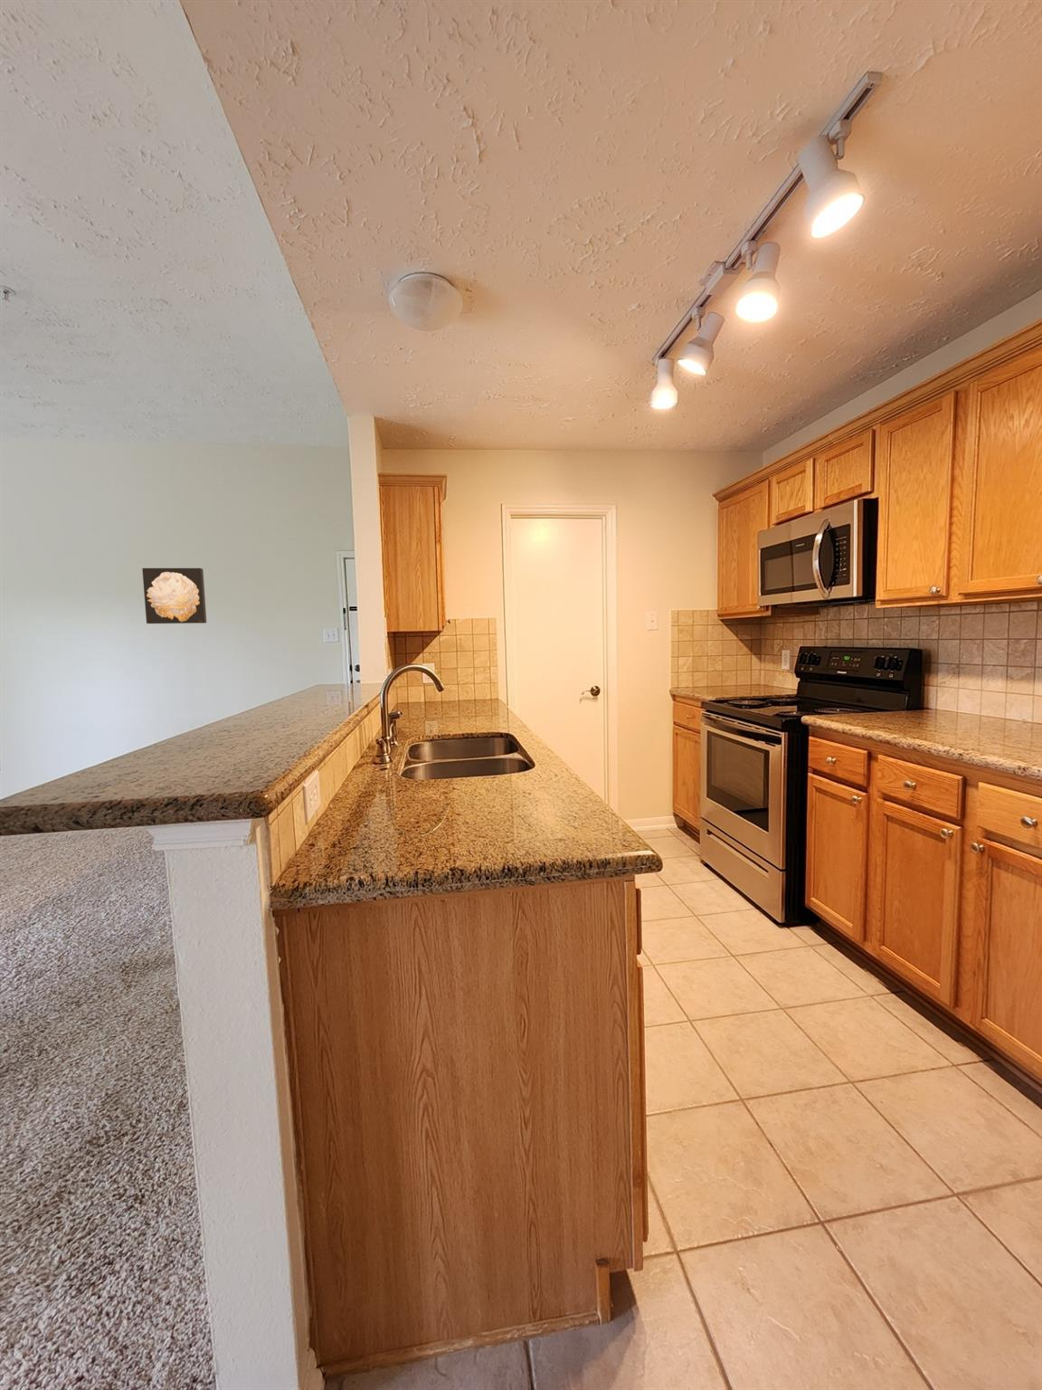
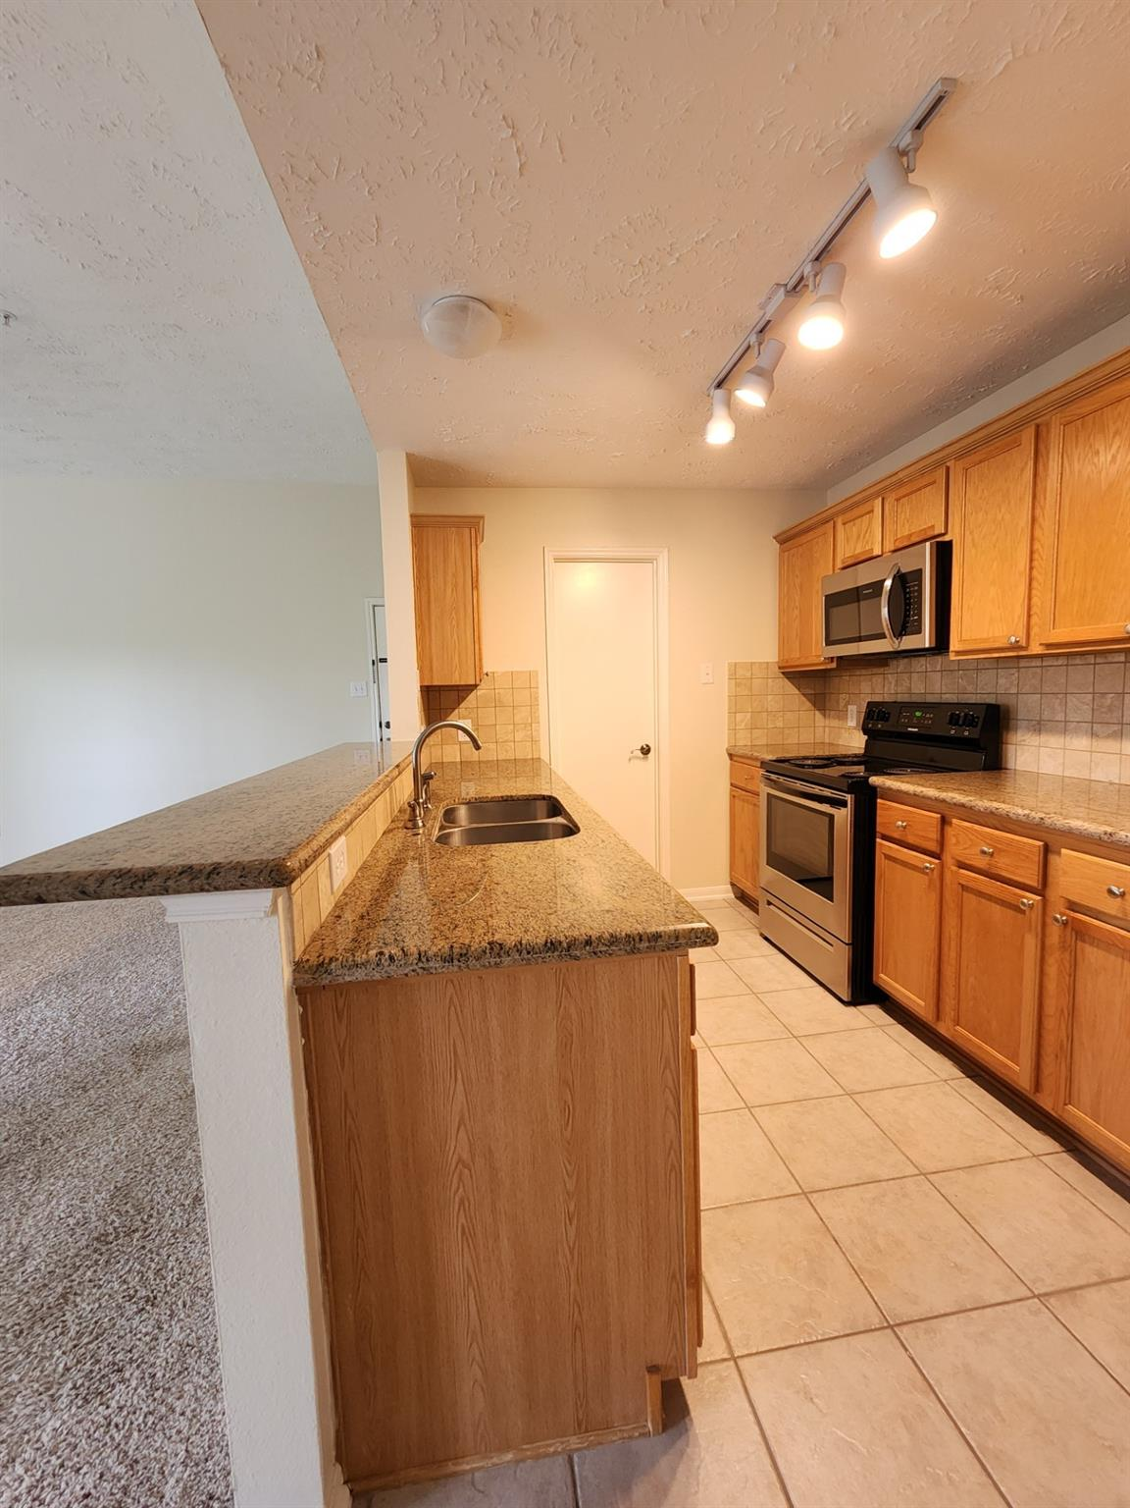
- wall art (174, 595)
